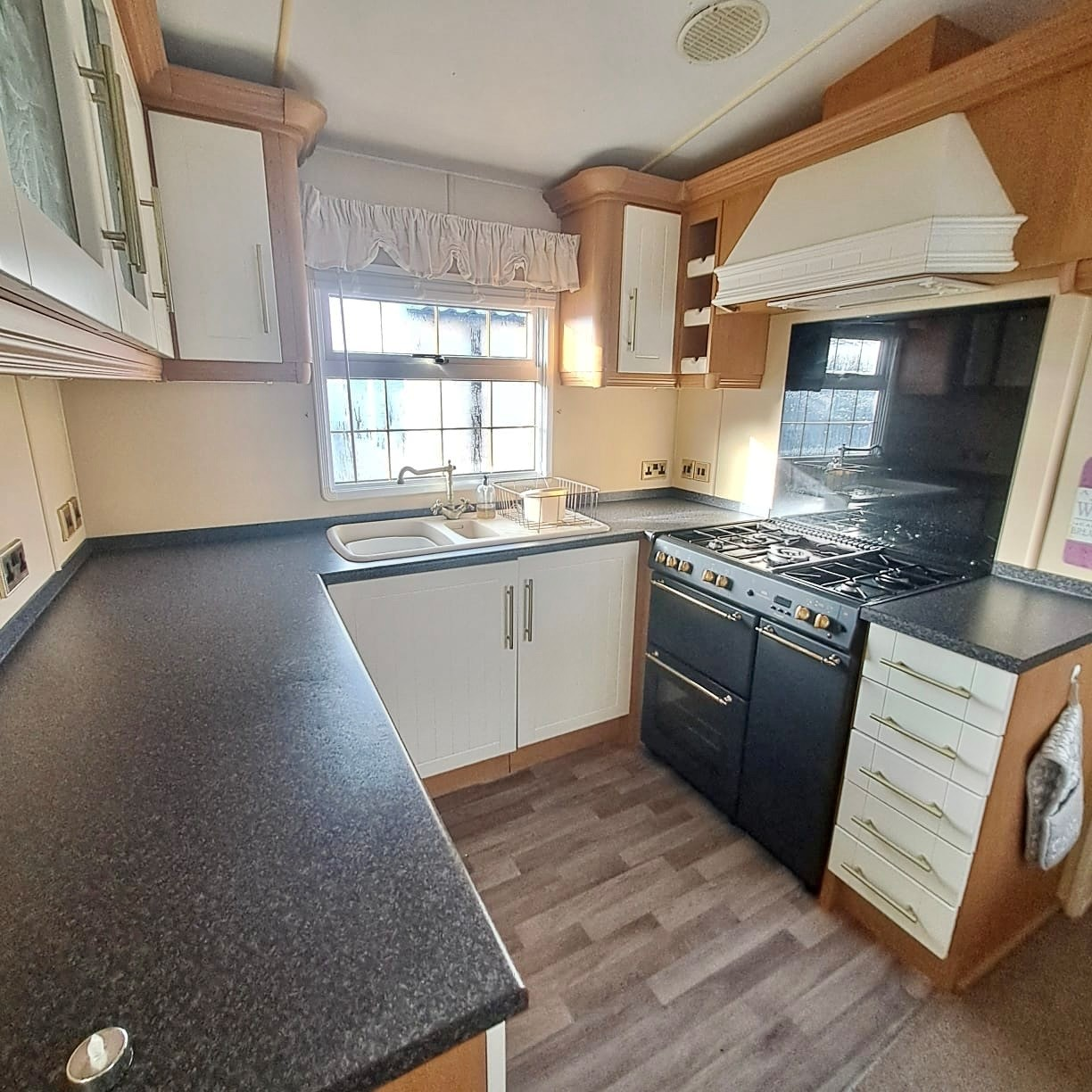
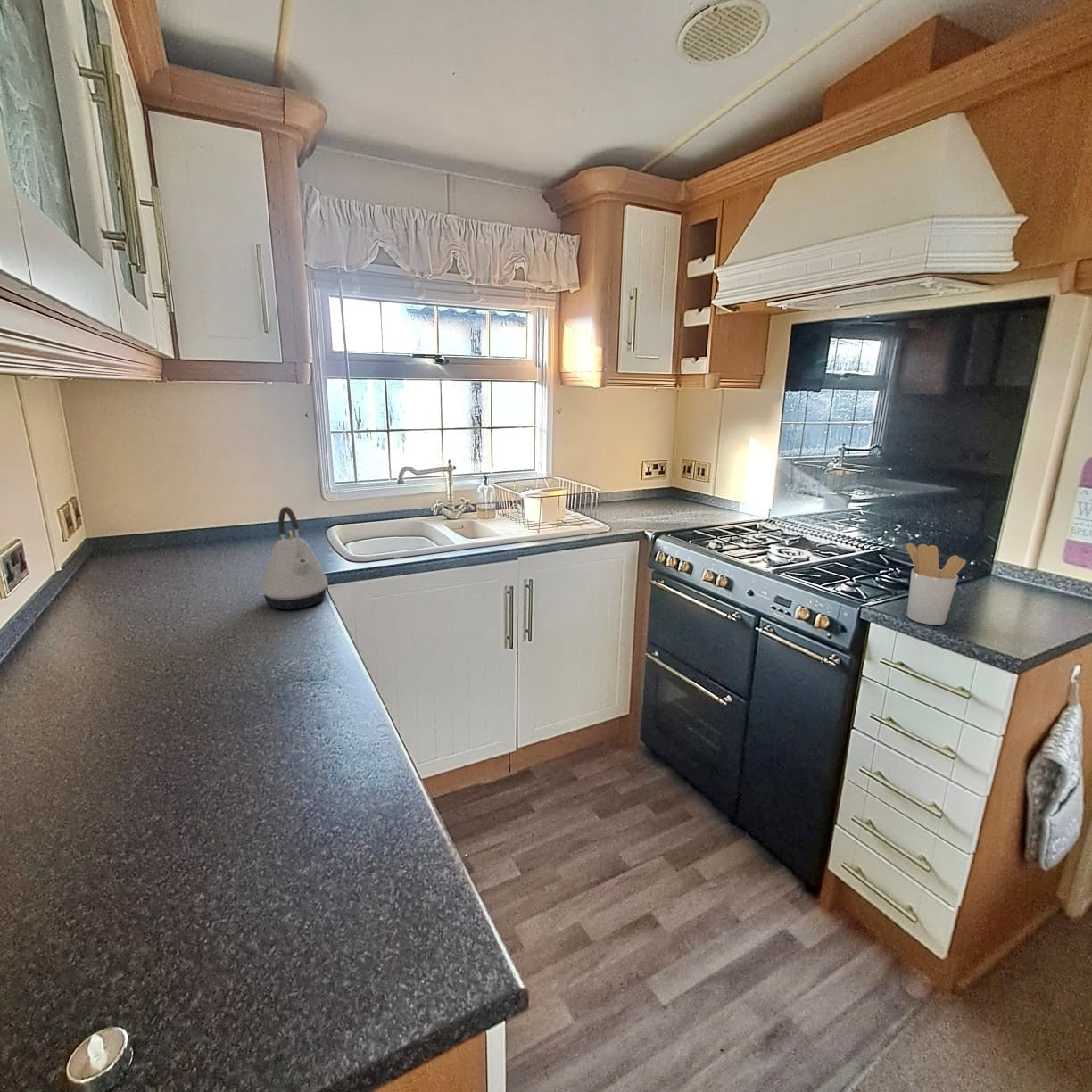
+ utensil holder (926, 581)
+ kettle (293, 556)
